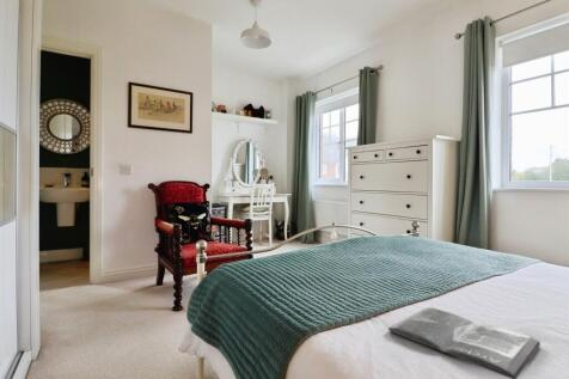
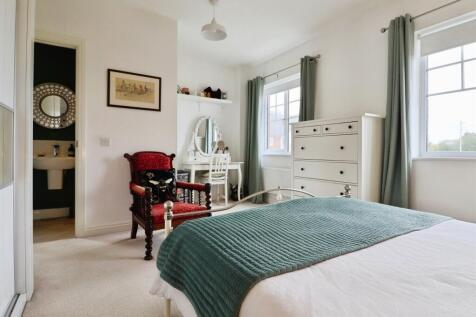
- magazine (460, 335)
